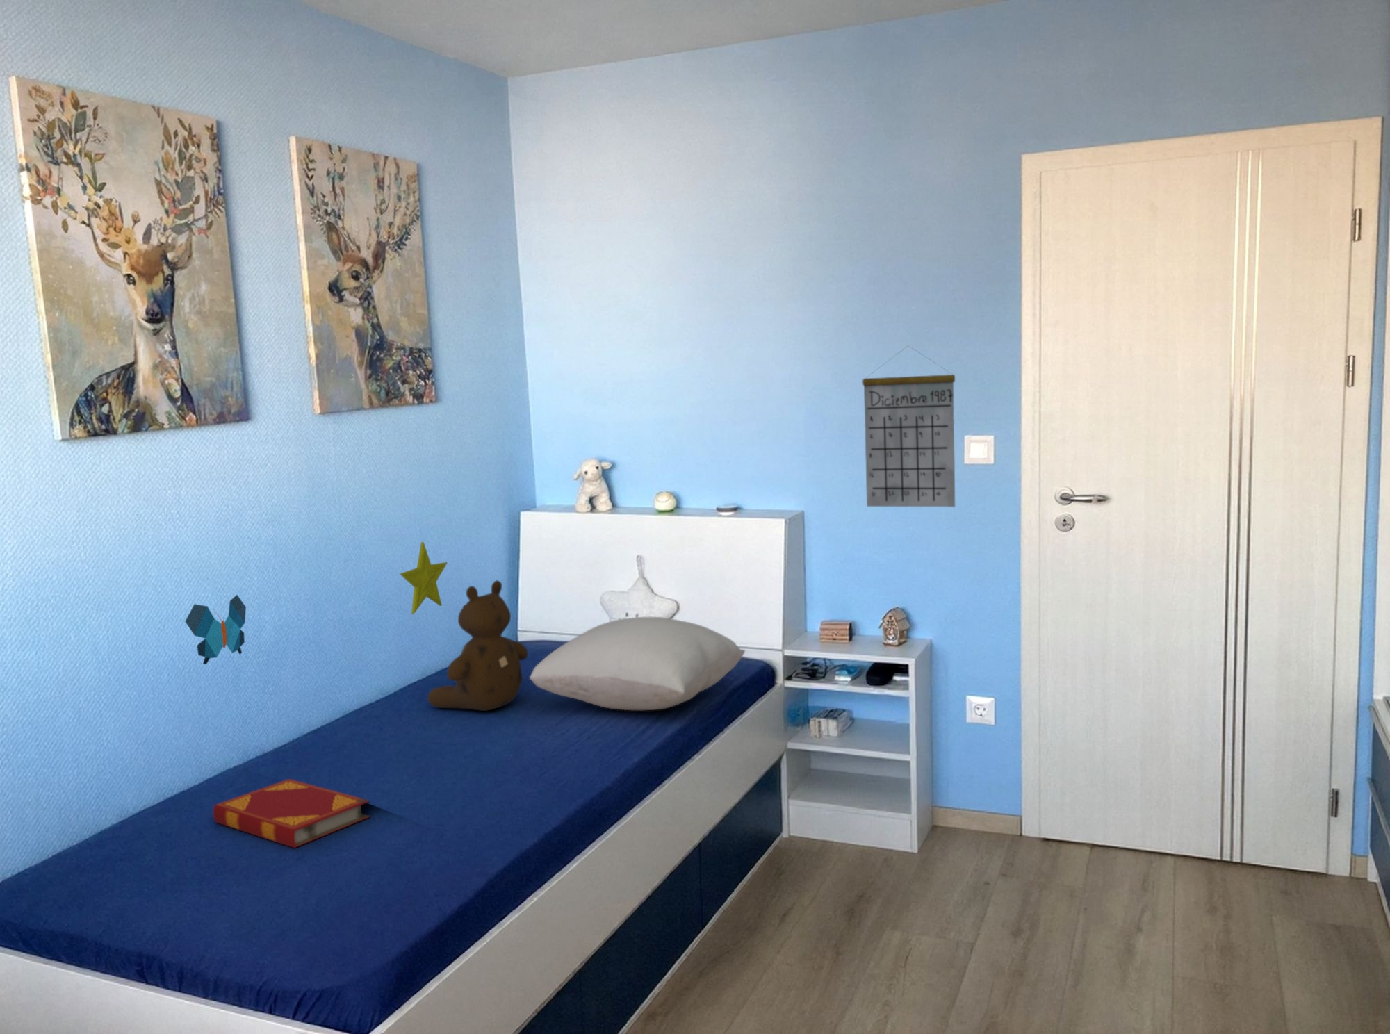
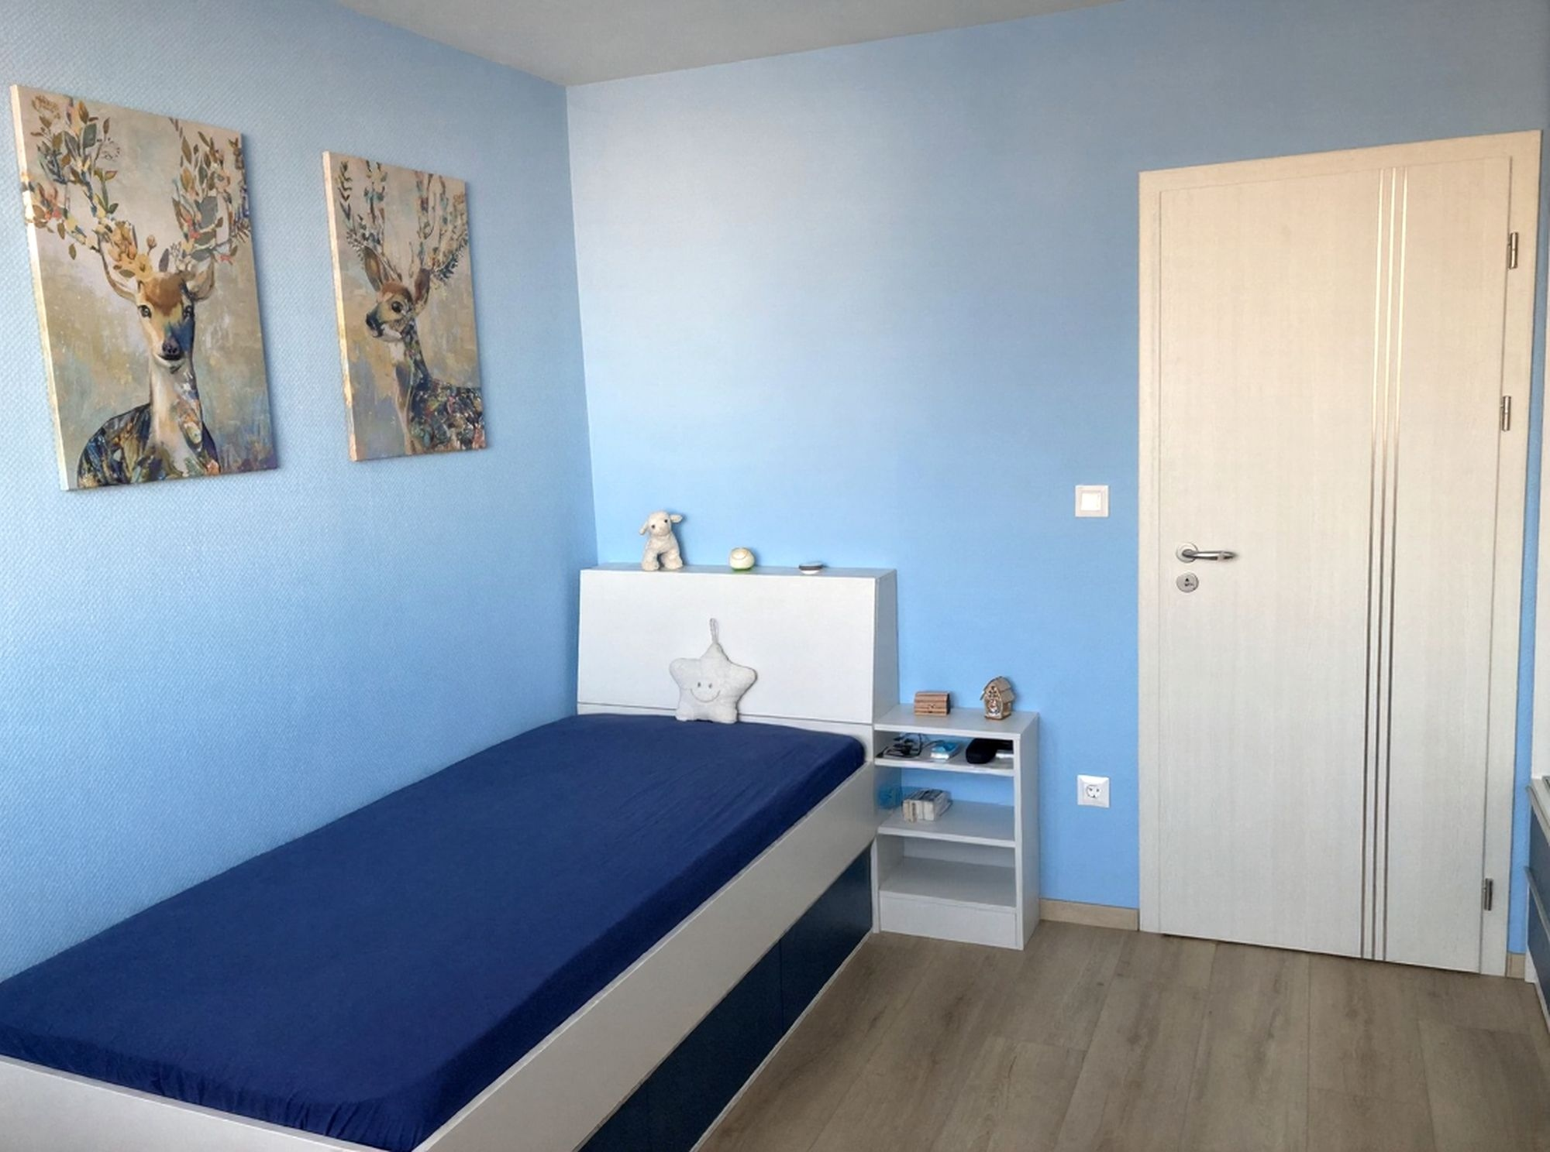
- calendar (909, 426)
- teddy bear (473, 644)
- decorative butterfly (222, 630)
- hardback book (291, 811)
- decorative star (426, 576)
- pillow (640, 660)
